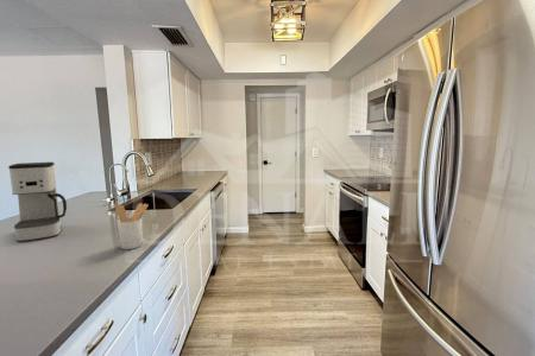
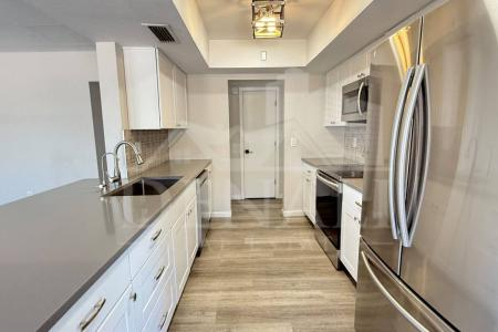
- utensil holder (134, 224)
- coffee maker (39, 198)
